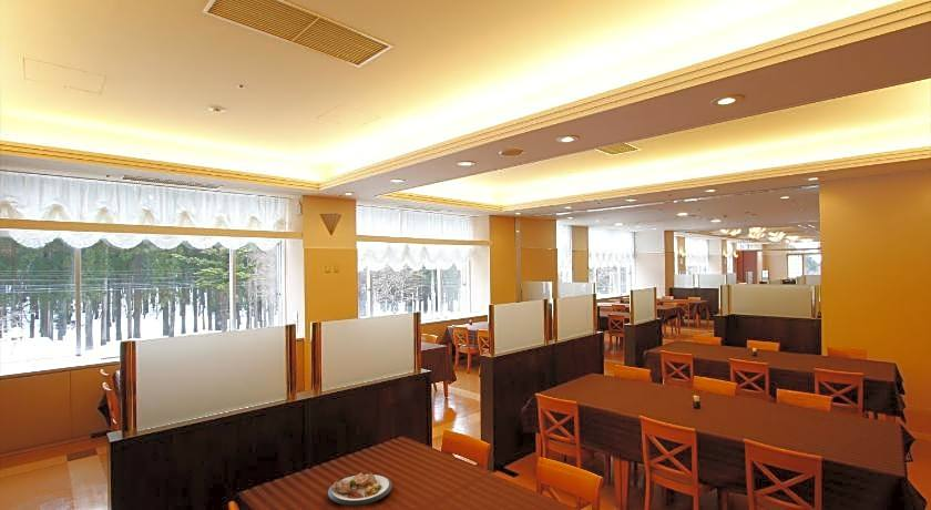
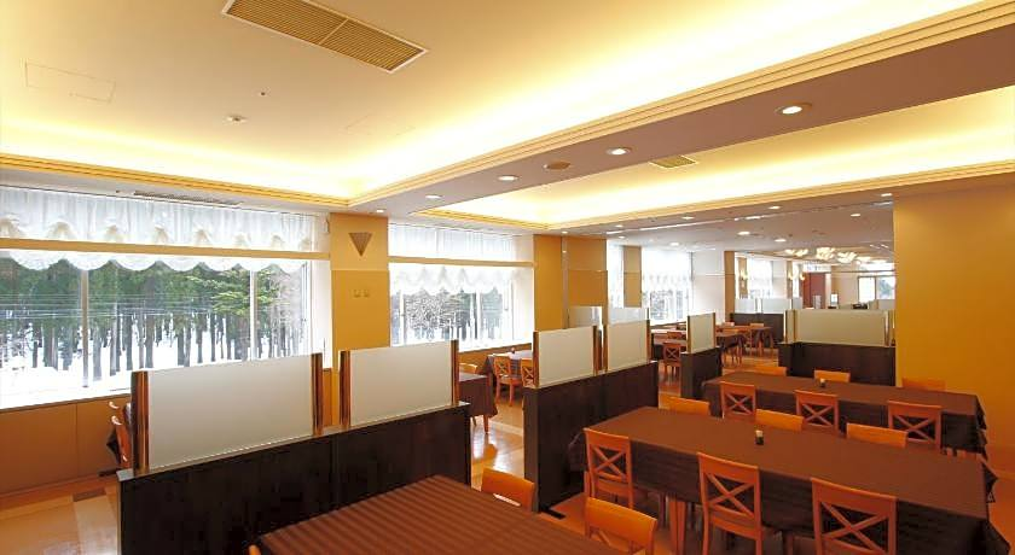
- plate (360, 486)
